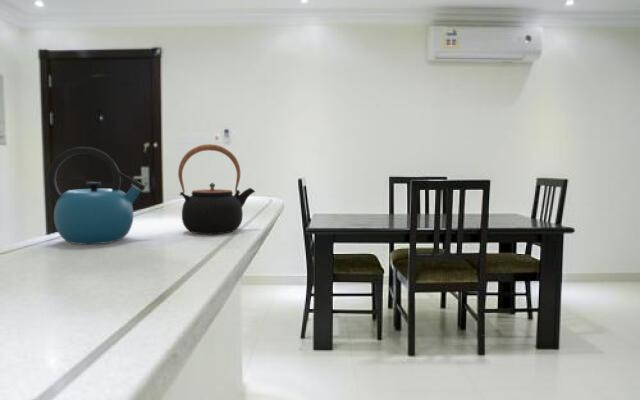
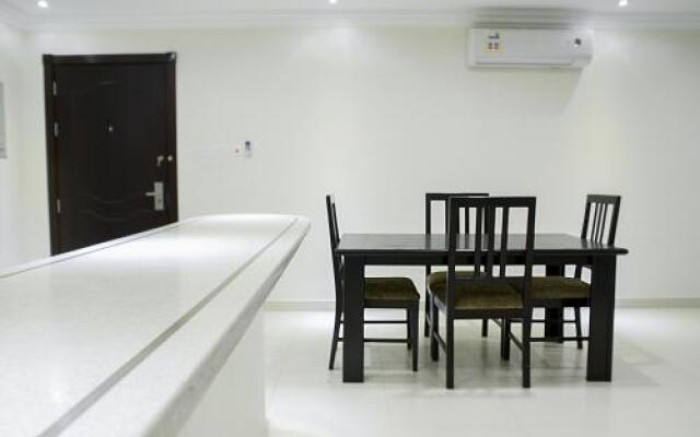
- kettle (98, 194)
- teapot (218, 189)
